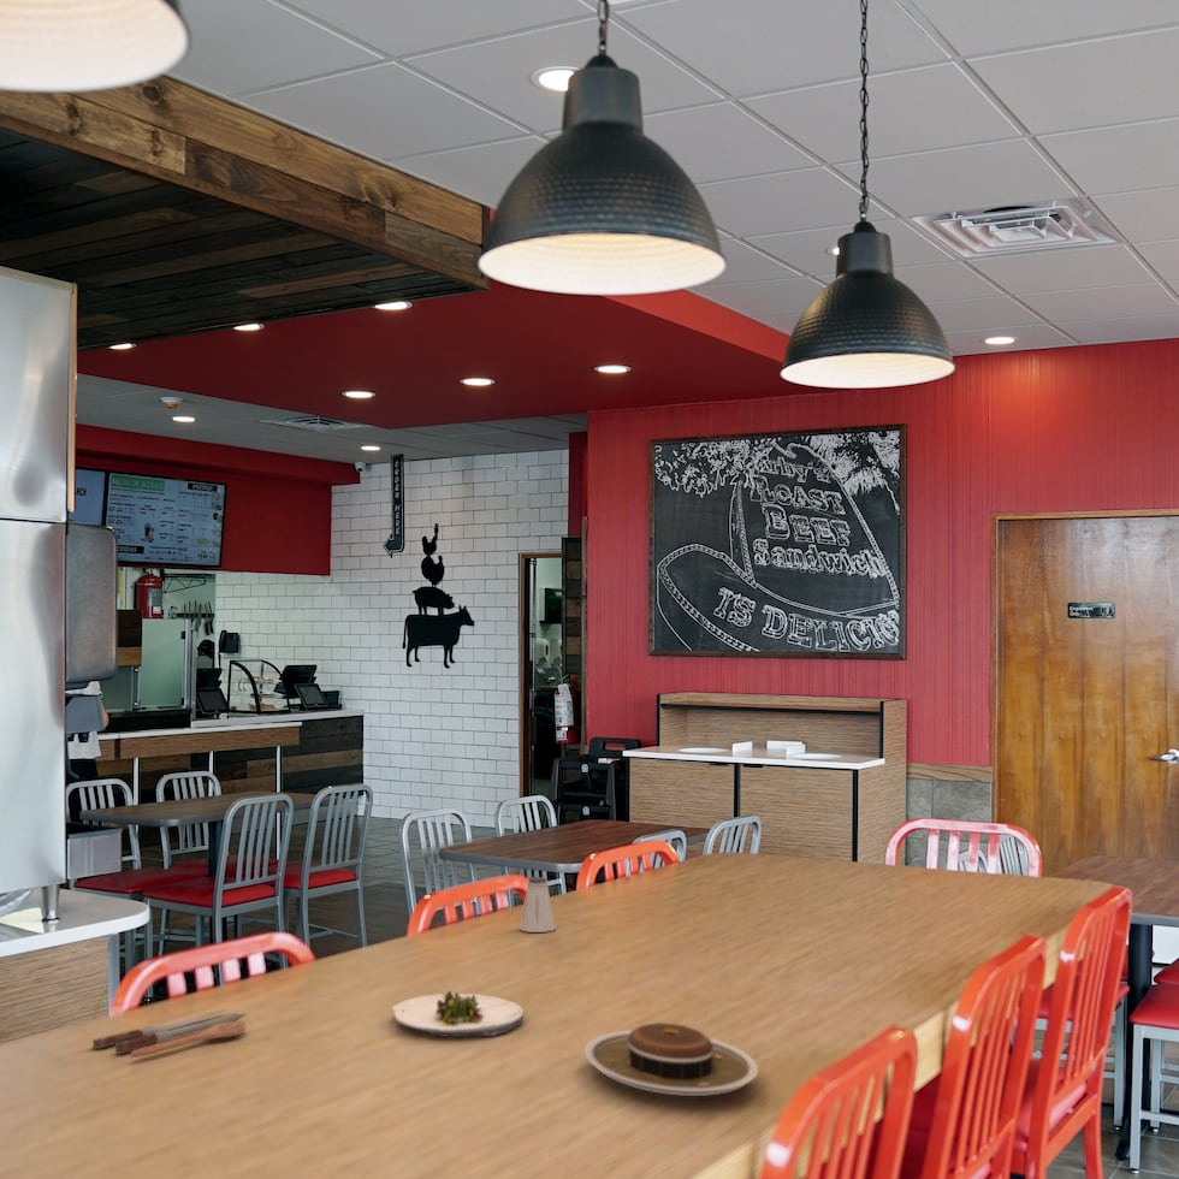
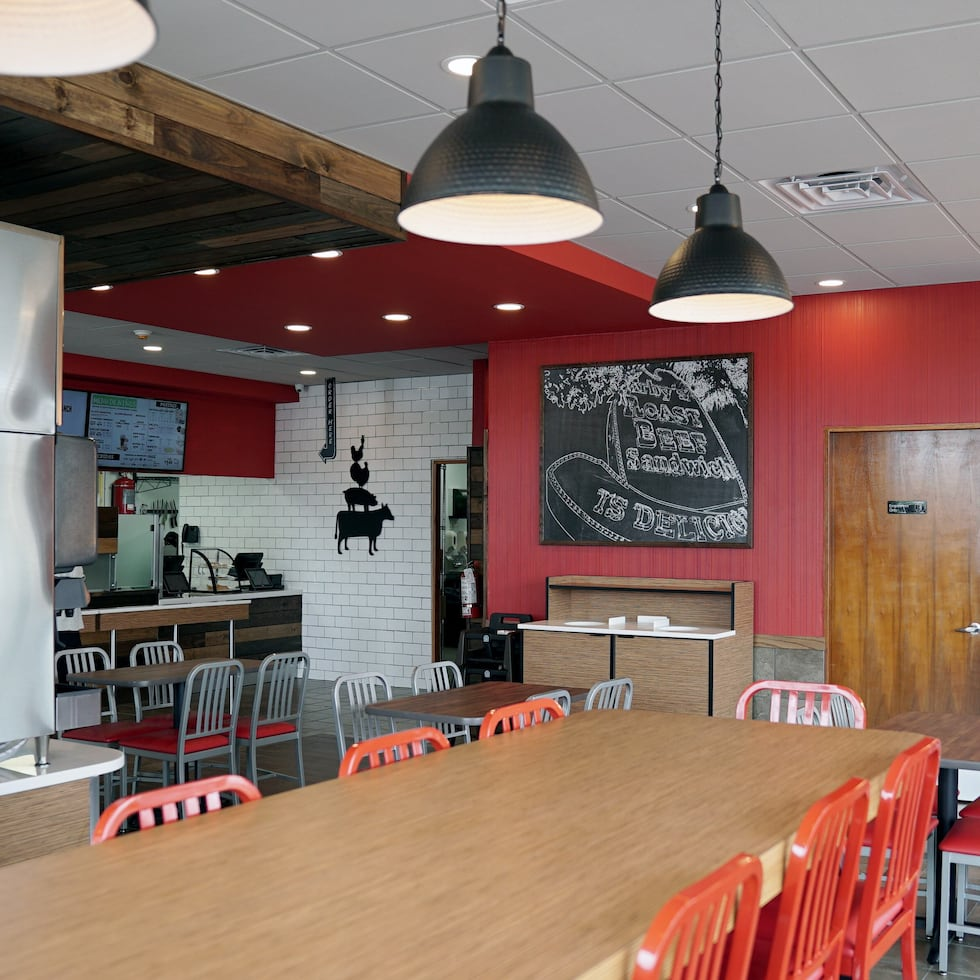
- plate (669, 1053)
- saltshaker (537, 902)
- spoon (188, 1031)
- salad plate (458, 1006)
